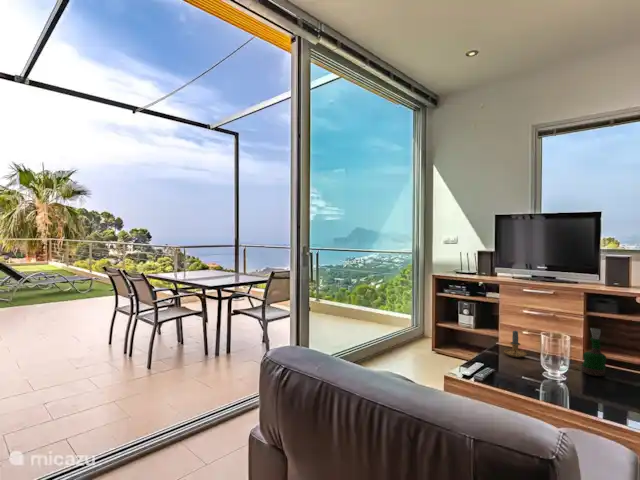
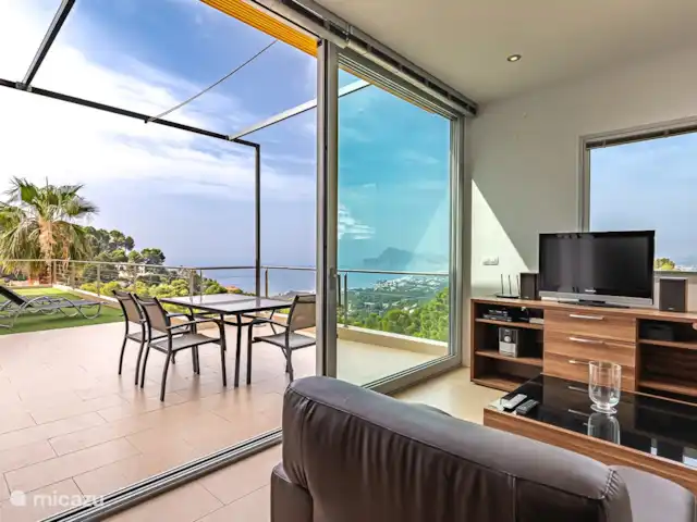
- candle (515, 343)
- grog bottle (593, 350)
